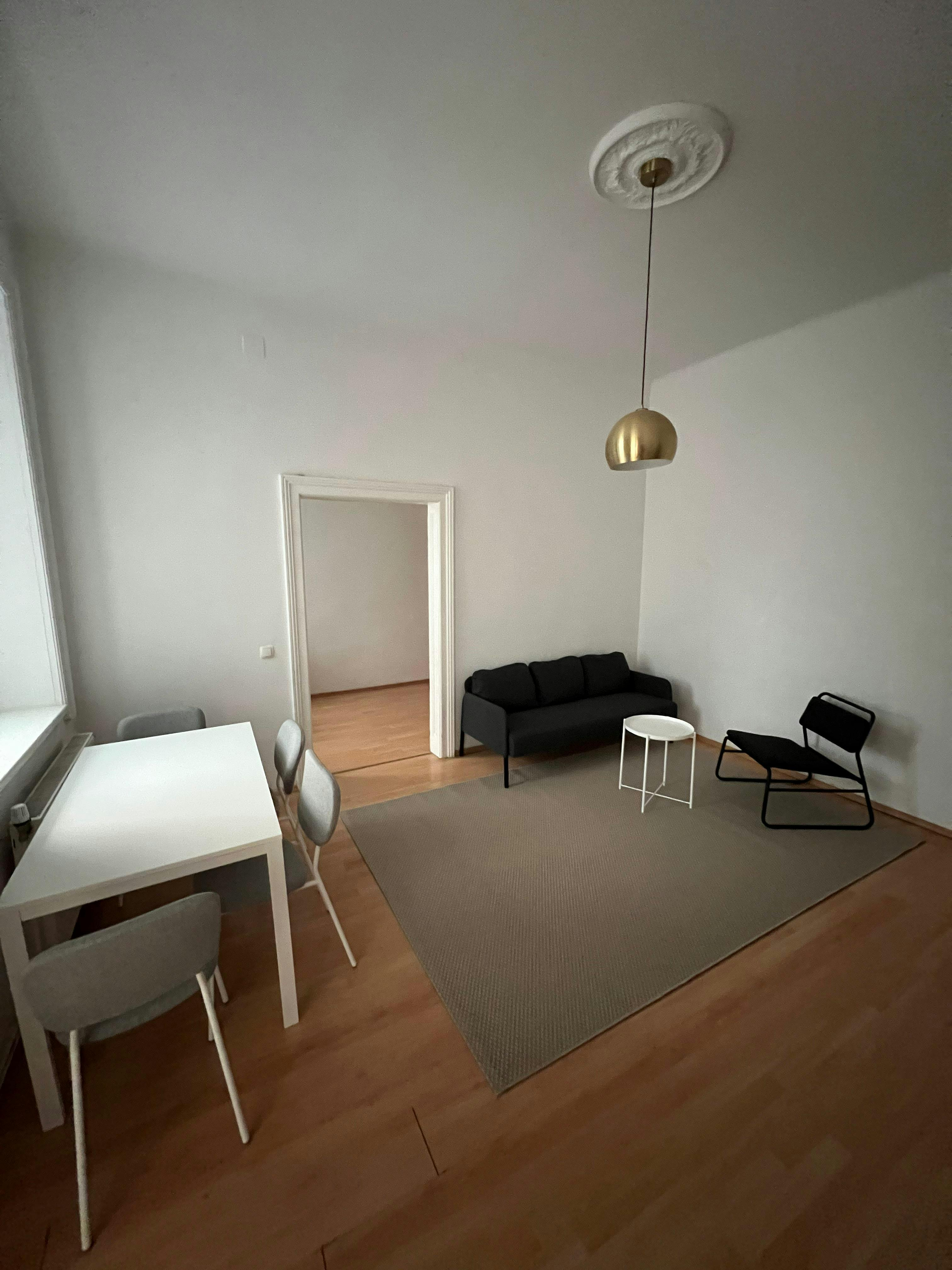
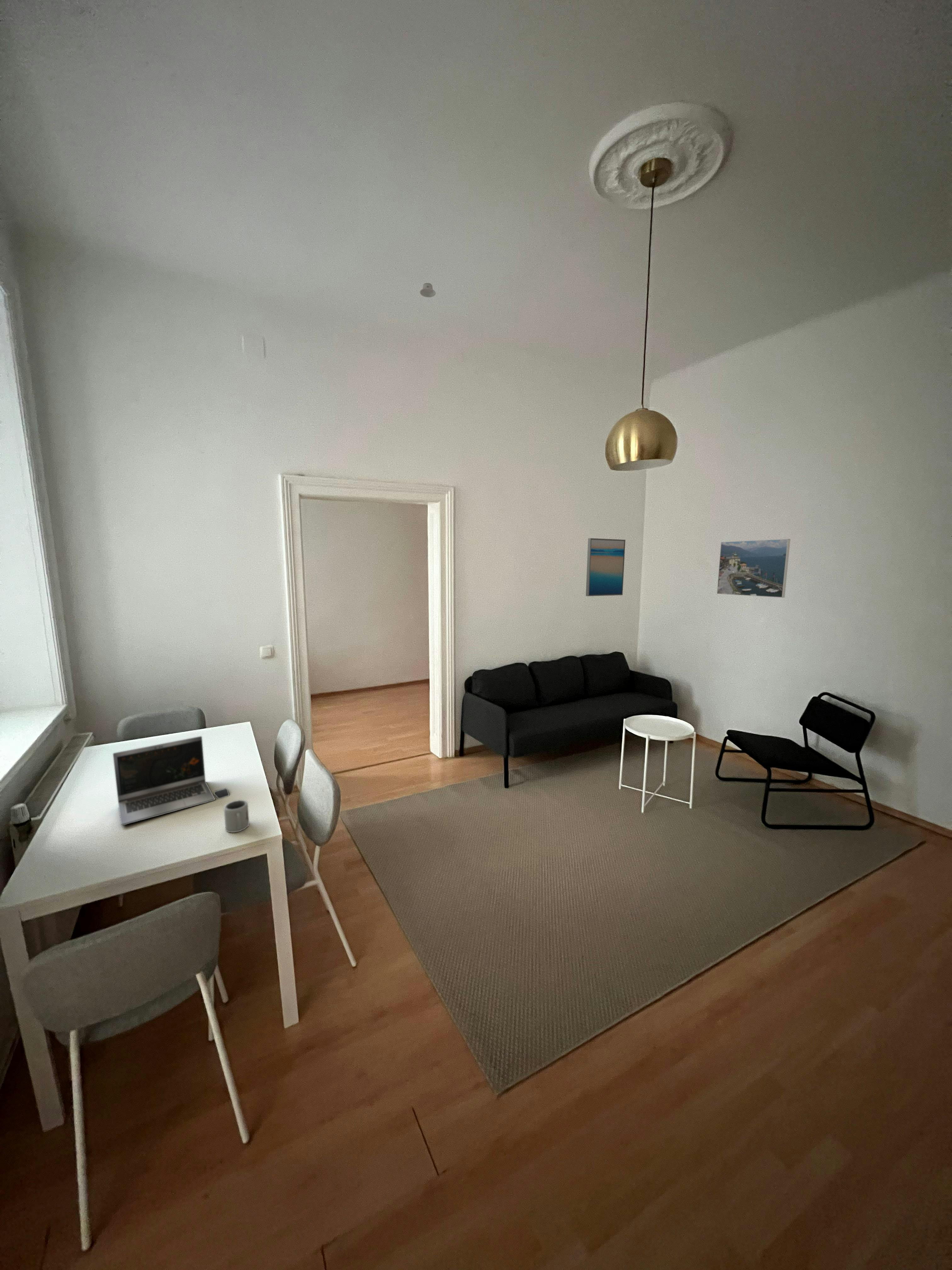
+ cup (237, 817)
+ laptop (173, 775)
+ recessed light (428, 289)
+ wall art (606, 567)
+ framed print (751, 568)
